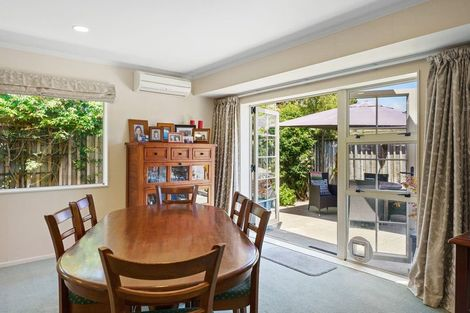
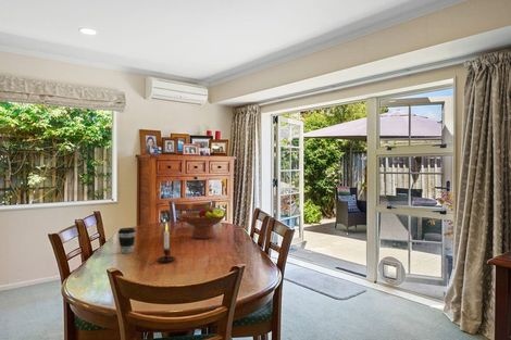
+ fruit bowl (202, 221)
+ candle (166, 240)
+ coffee cup (126, 240)
